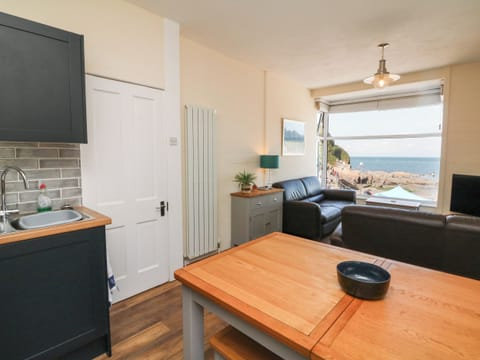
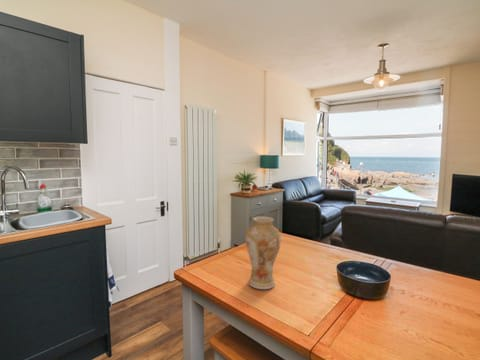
+ vase (262, 251)
